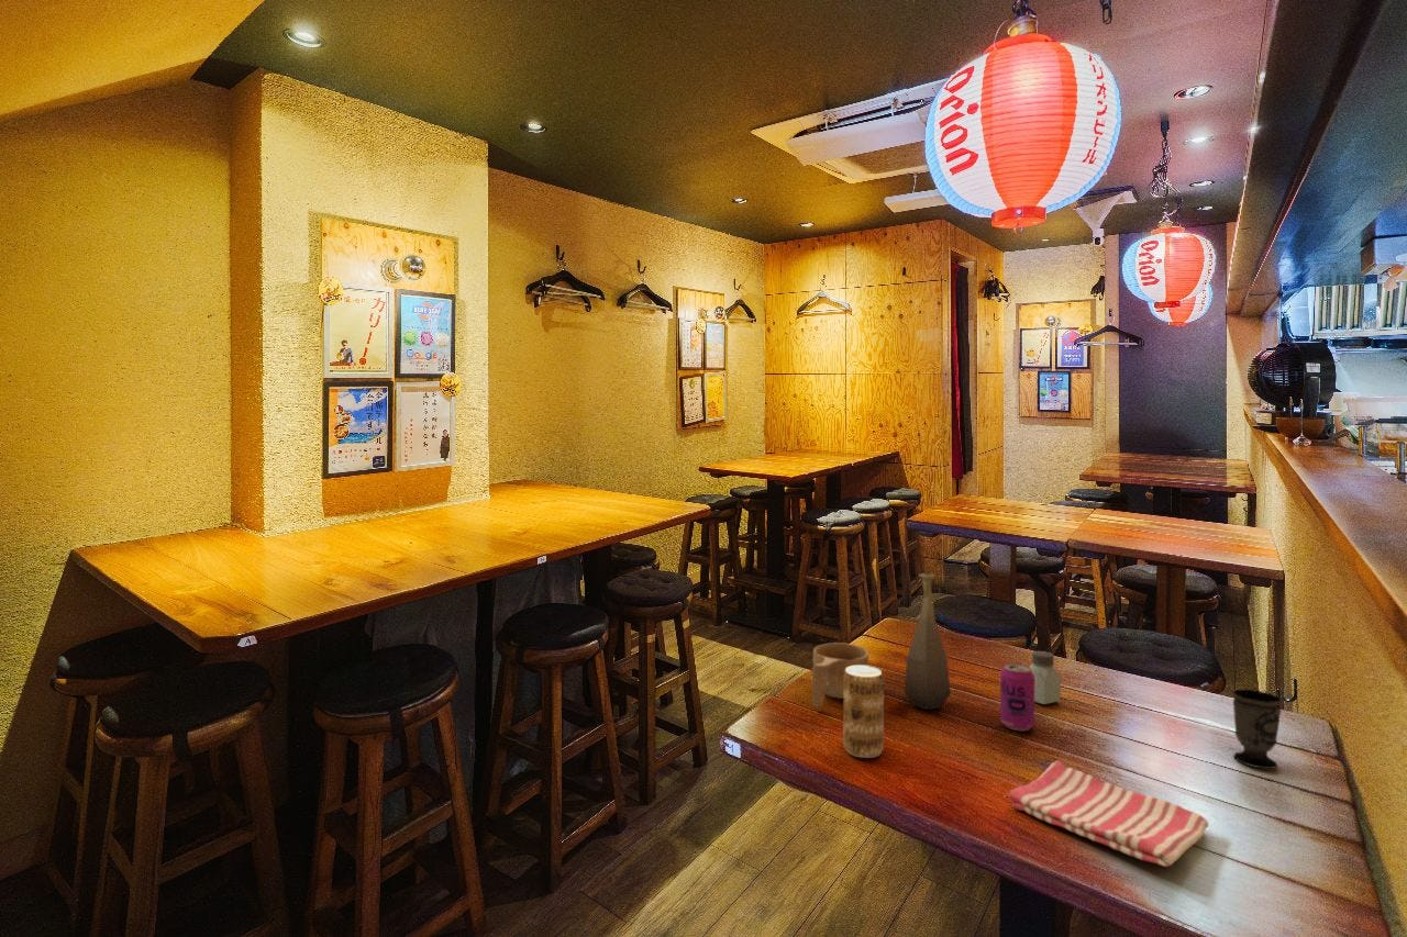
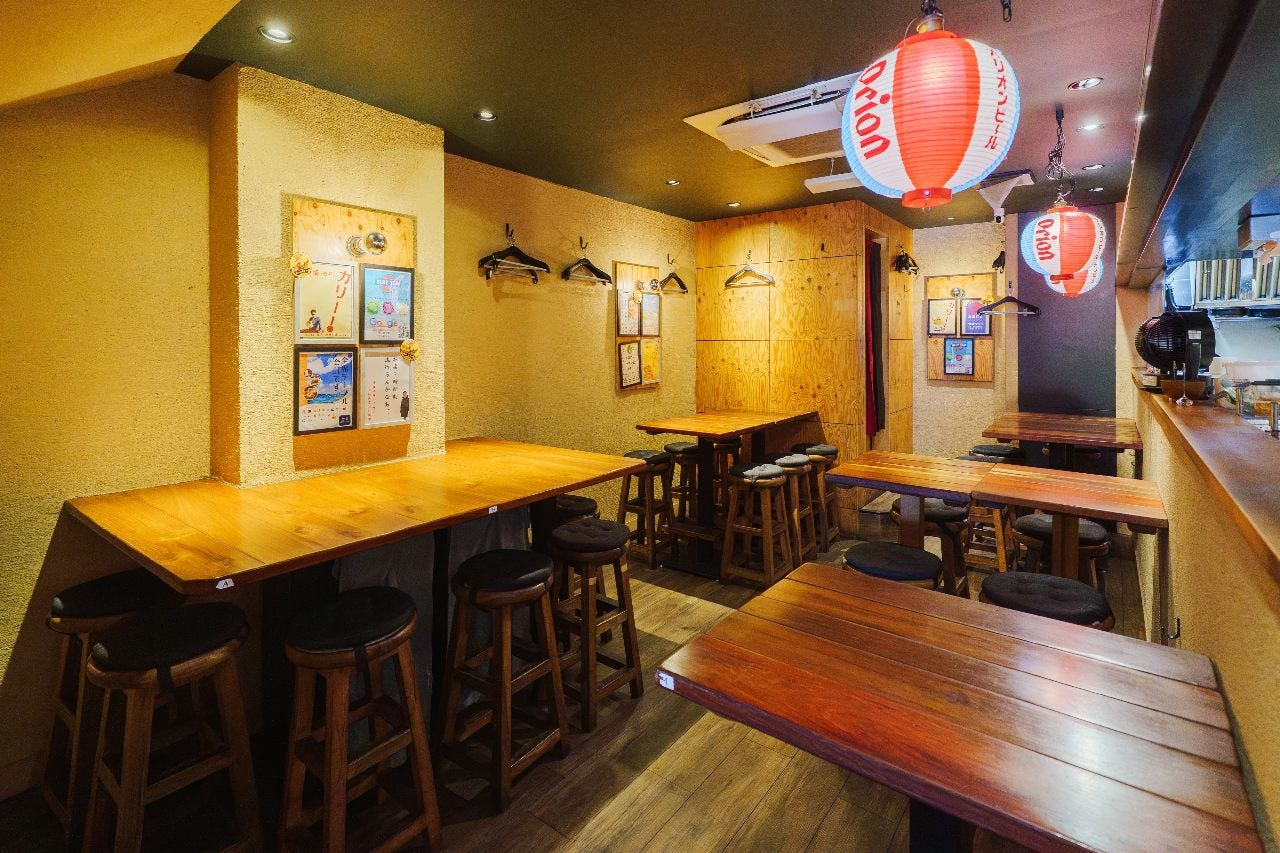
- beverage can (1017, 695)
- dish towel (1105, 807)
- cup (1255, 728)
- beverage can (863, 710)
- cup (833, 674)
- bottle (928, 638)
- saltshaker (1042, 677)
